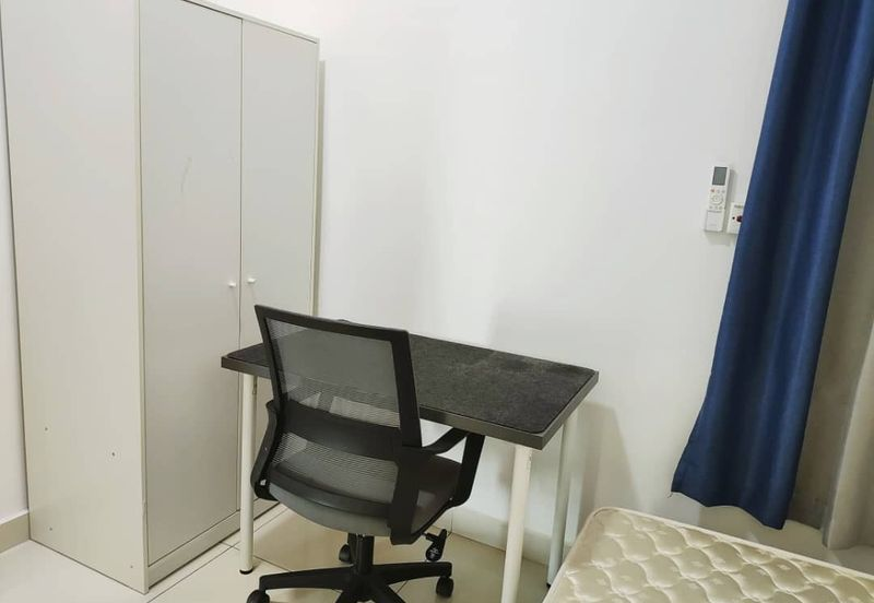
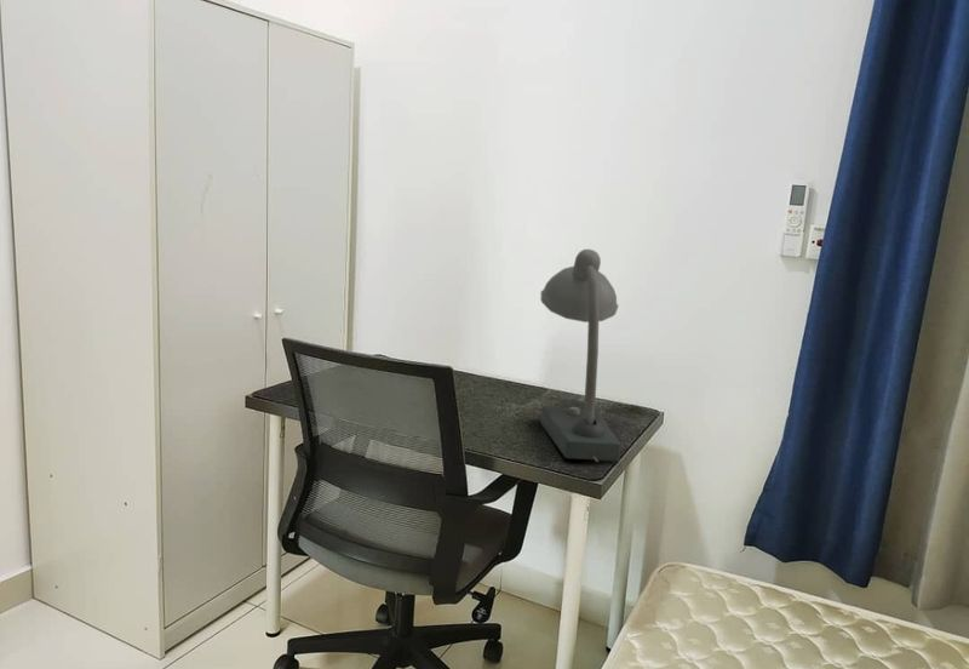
+ desk lamp (587, 343)
